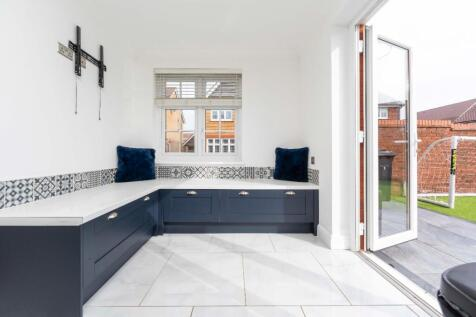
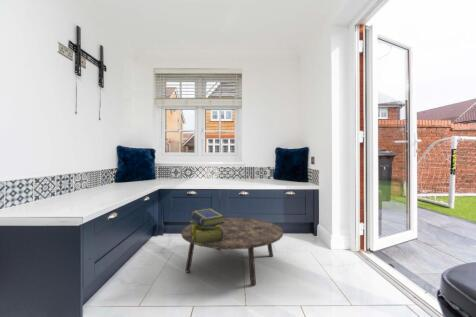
+ coffee table (232, 246)
+ stack of books (207, 224)
